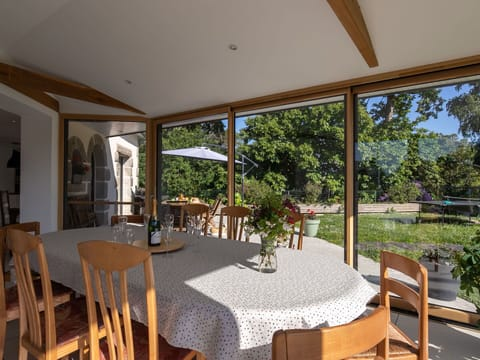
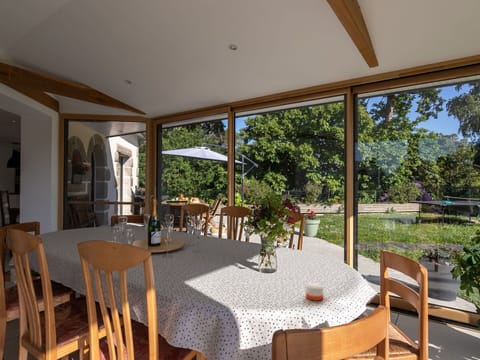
+ candle (314, 285)
